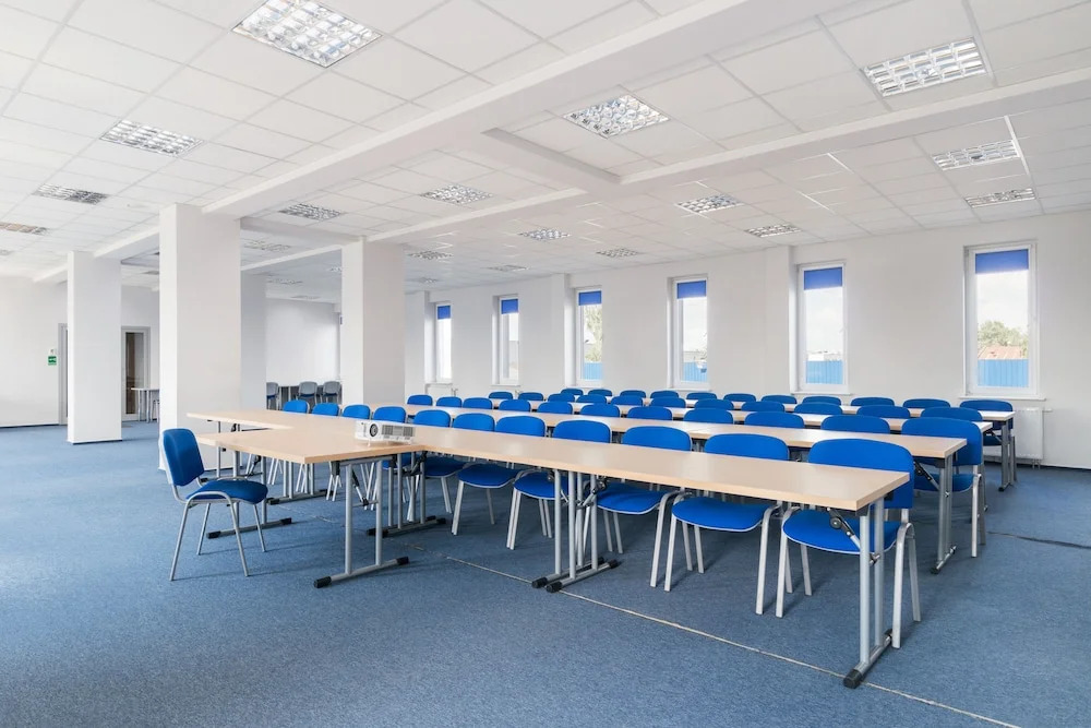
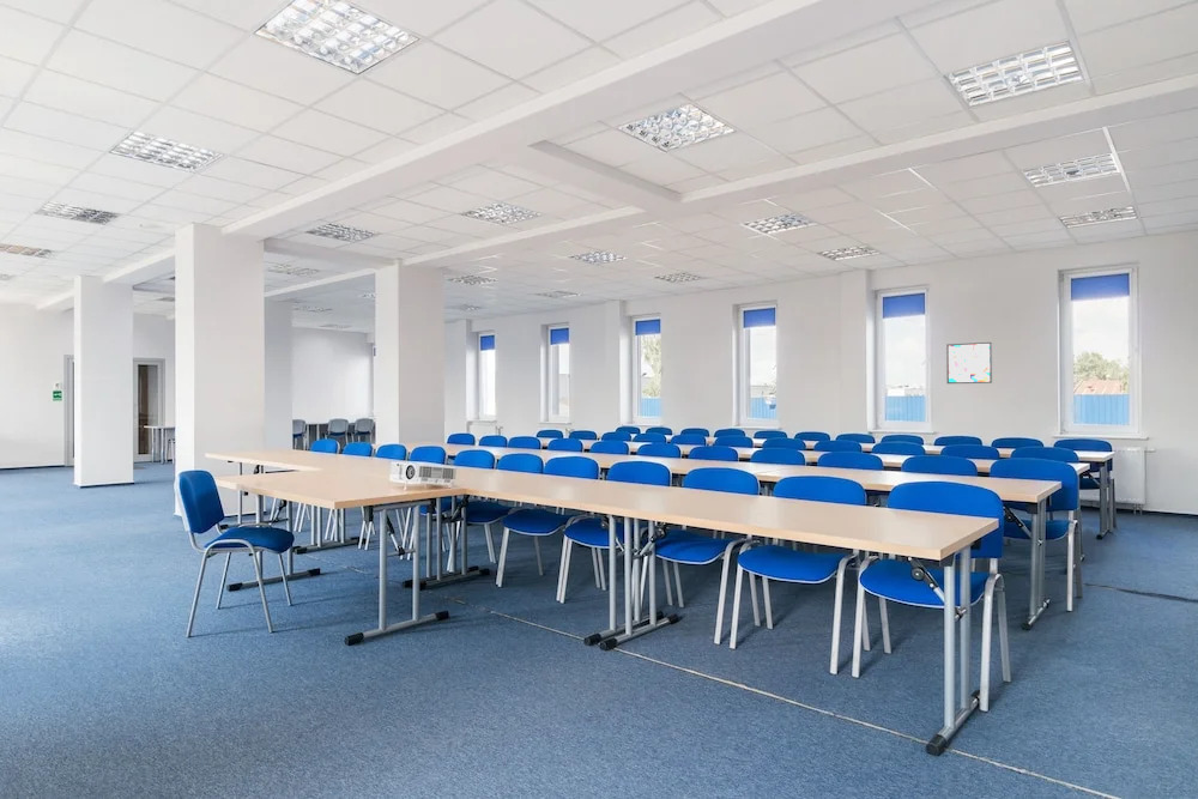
+ wall art (968, 363)
